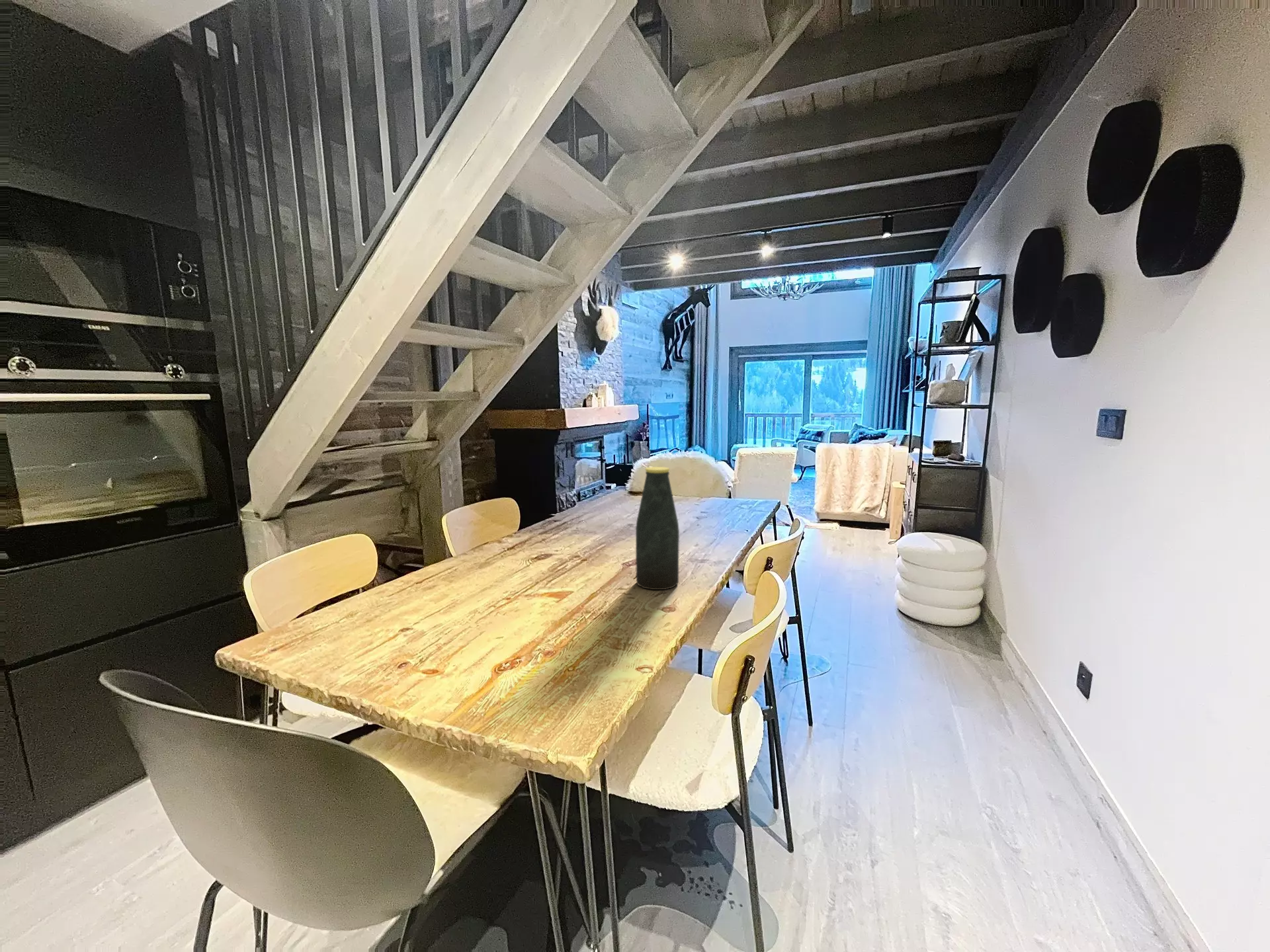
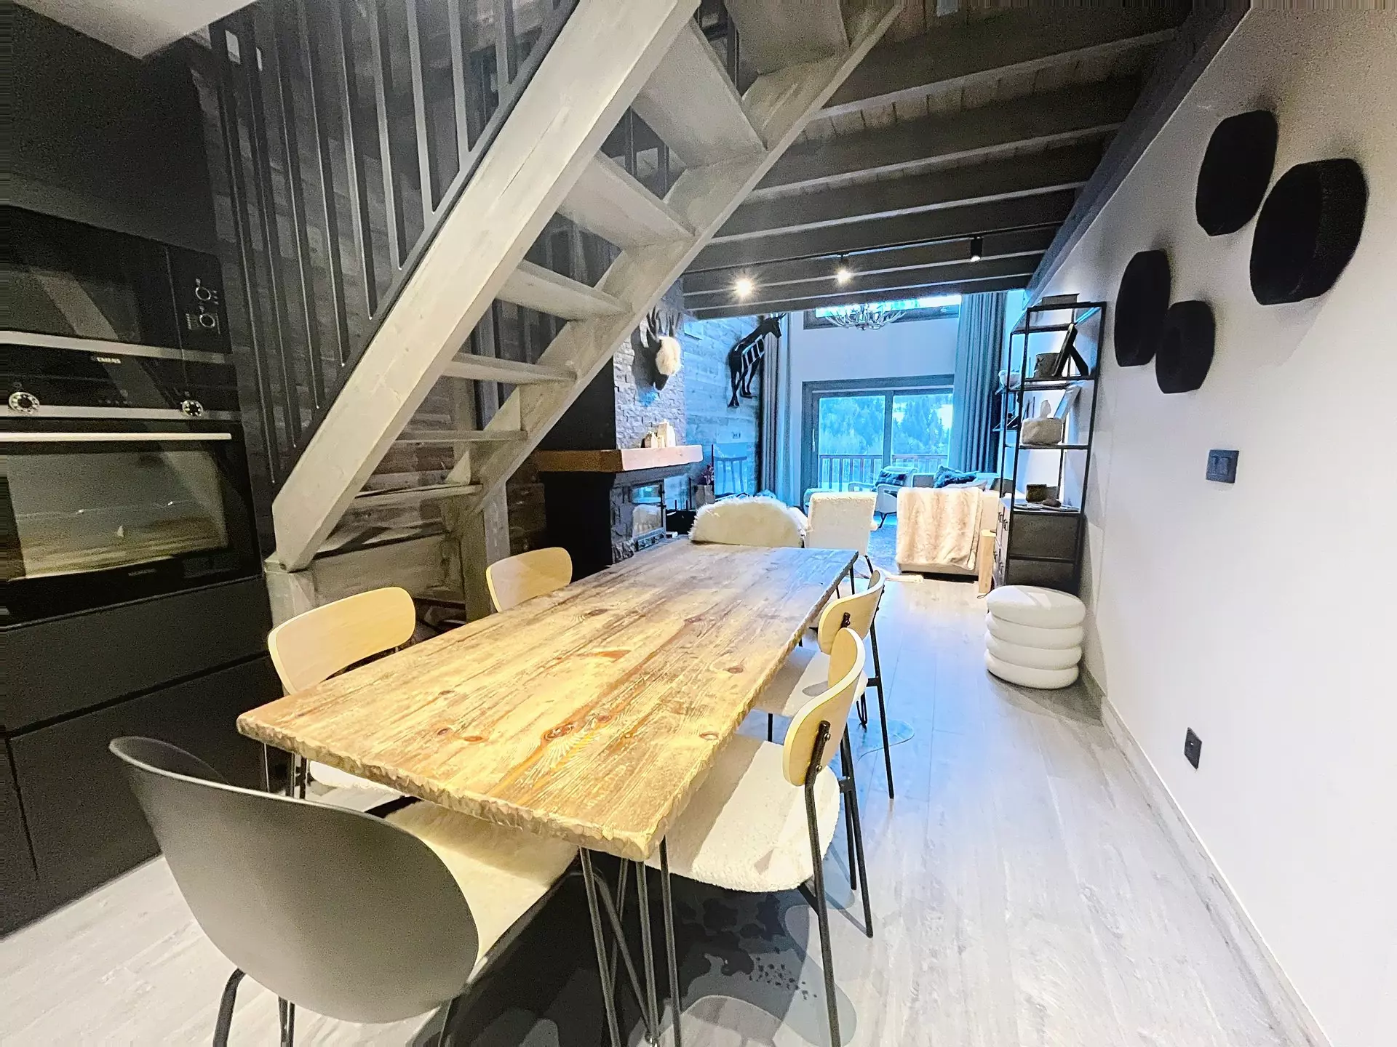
- bottle (657, 526)
